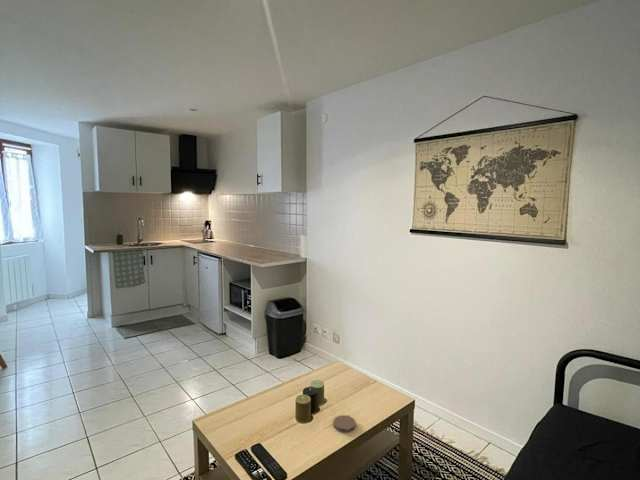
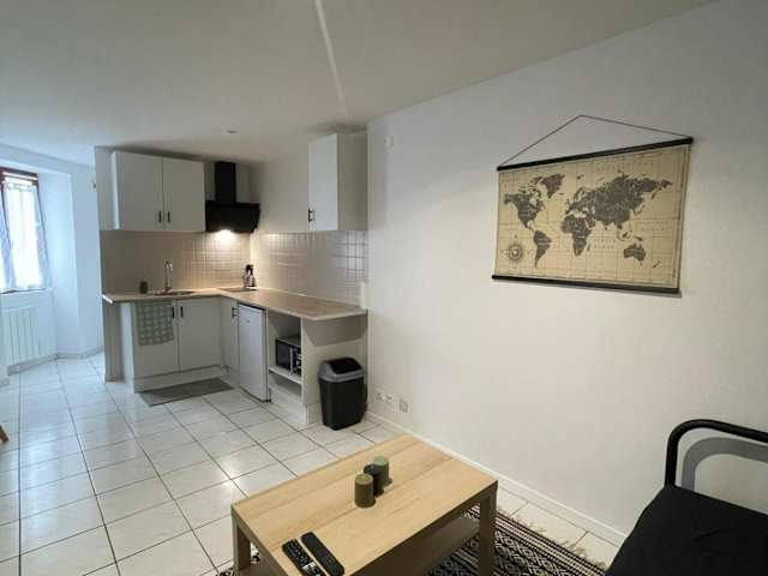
- coaster (344, 423)
